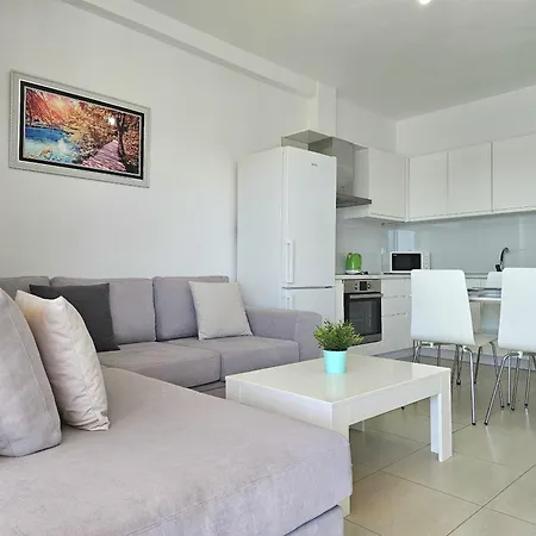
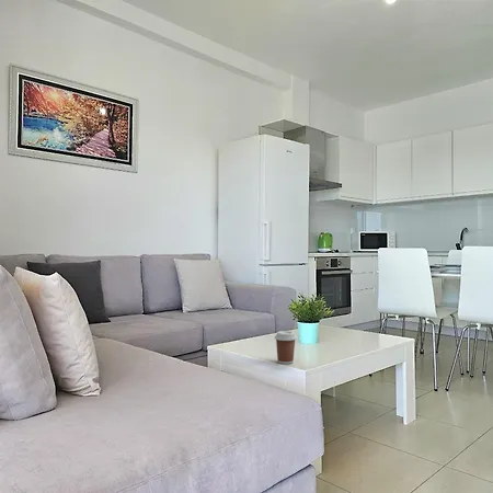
+ coffee cup (285, 346)
